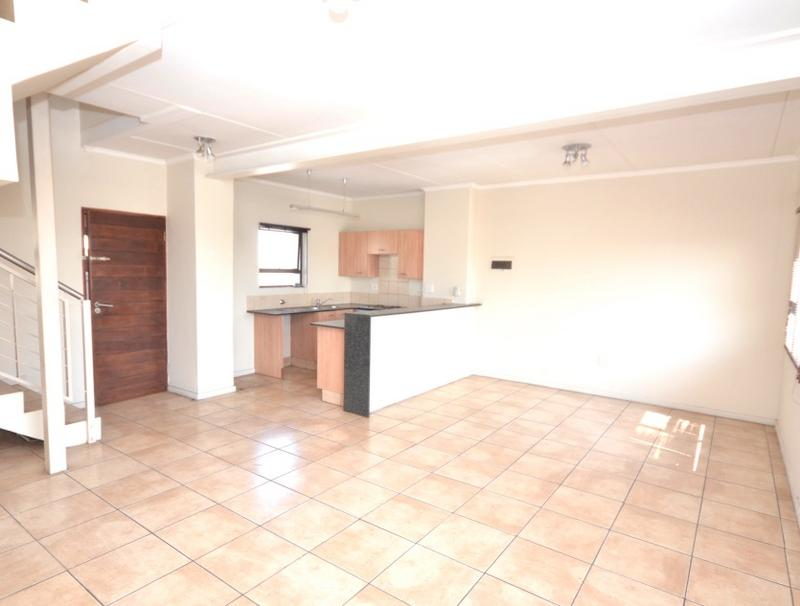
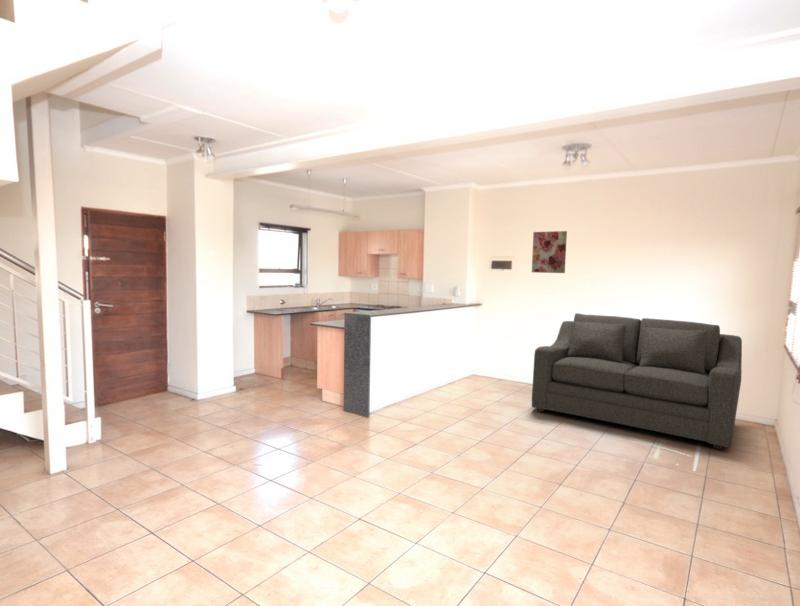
+ wall art (548, 252)
+ sofa (633, 368)
